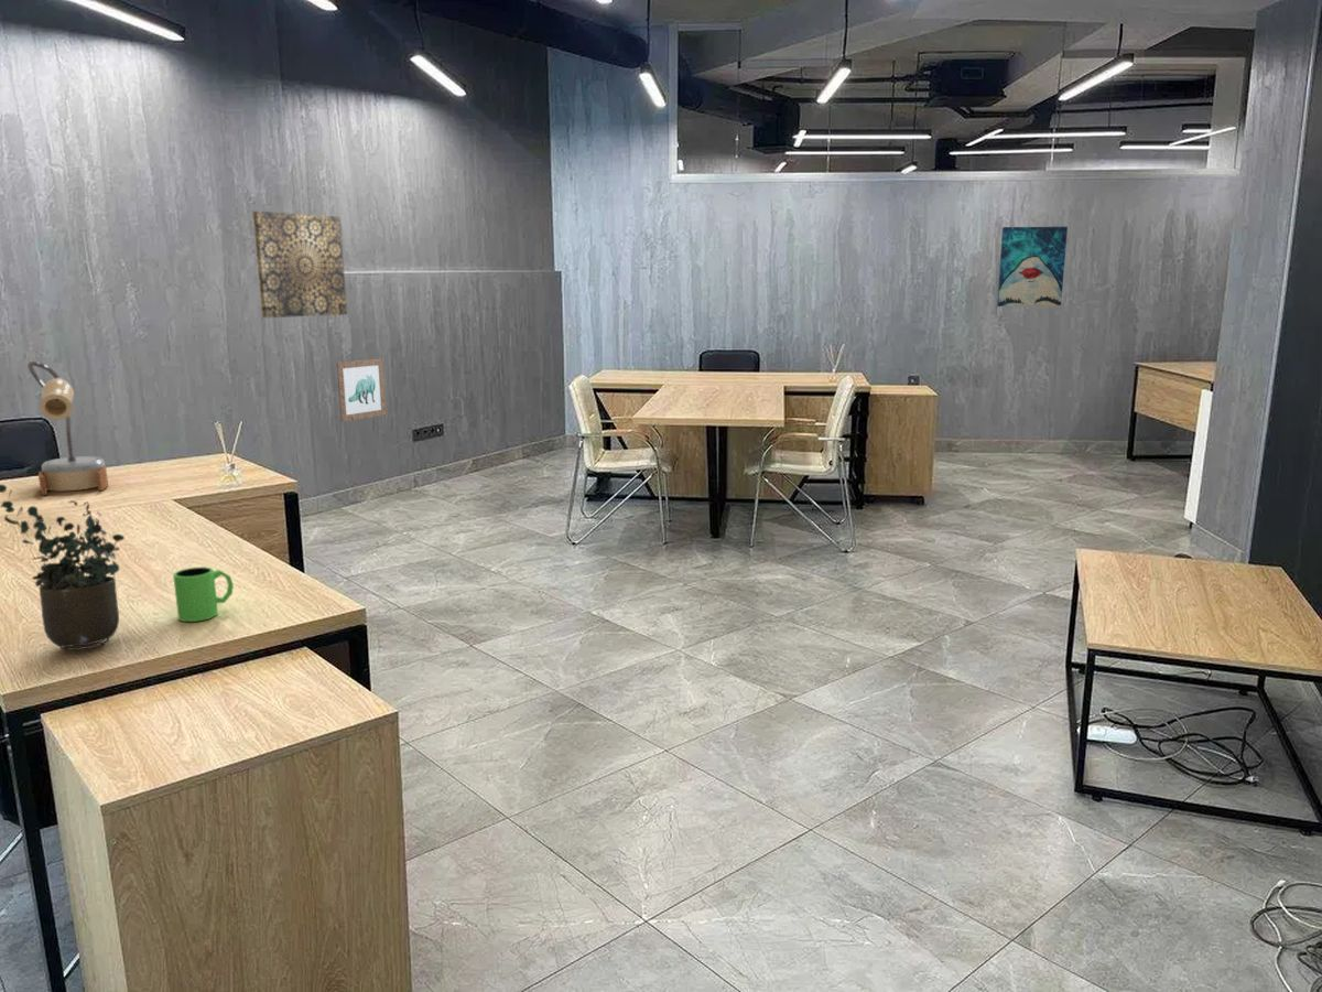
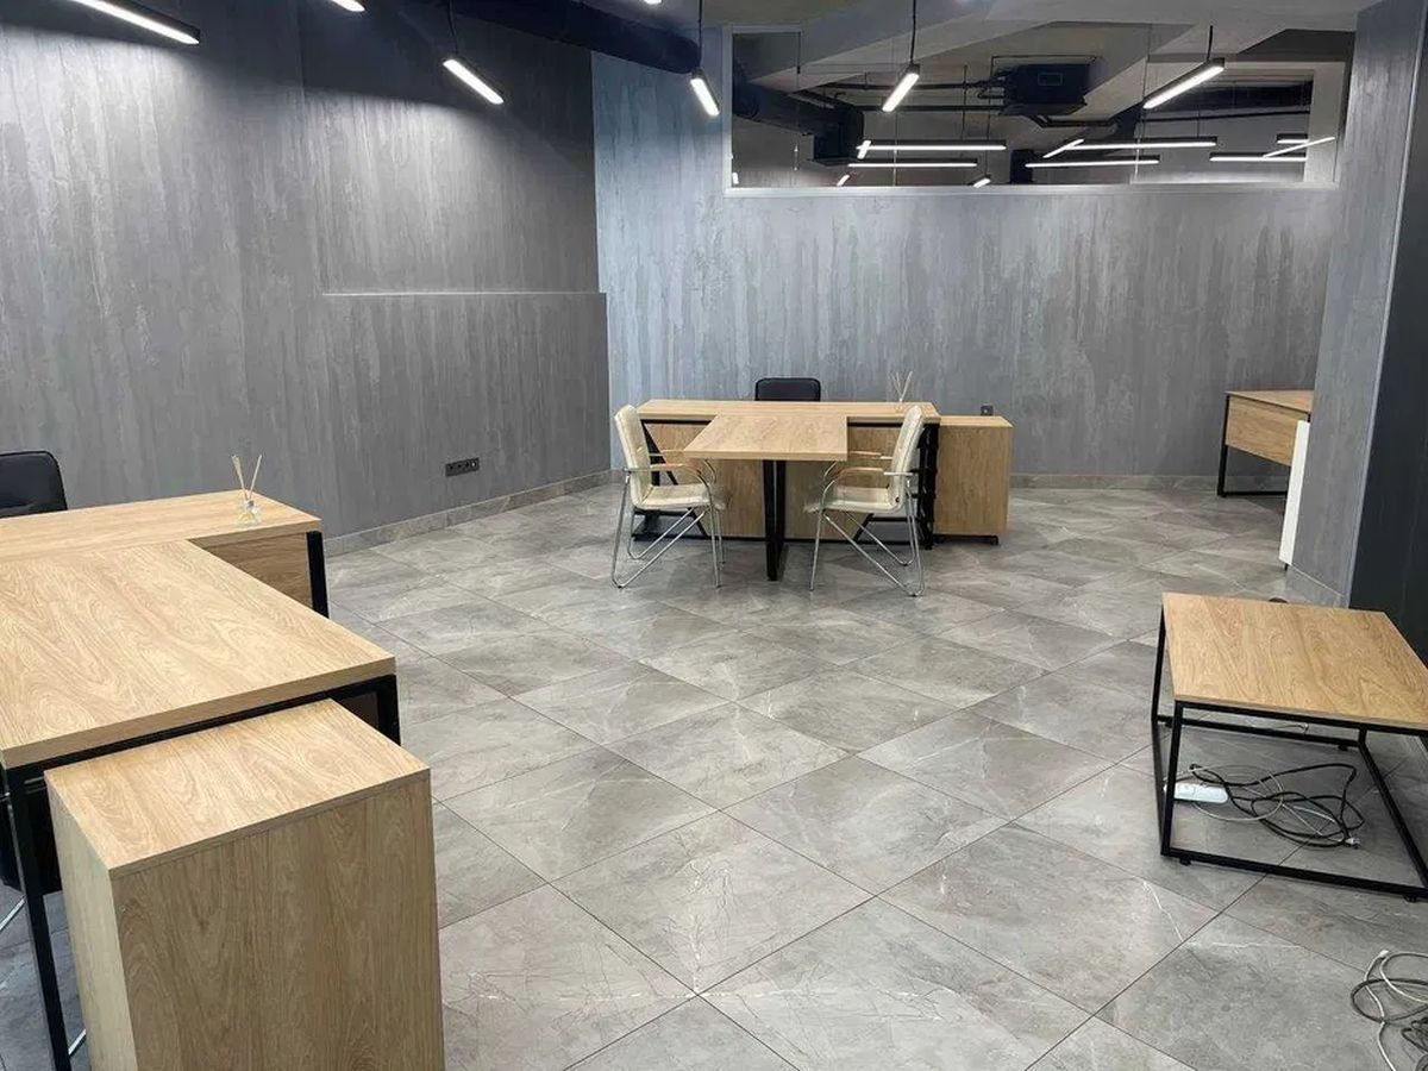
- table lamp (57, 419)
- wall art (1031, 267)
- wall art (361, 389)
- wall art (302, 266)
- potted plant (69, 564)
- mug (205, 592)
